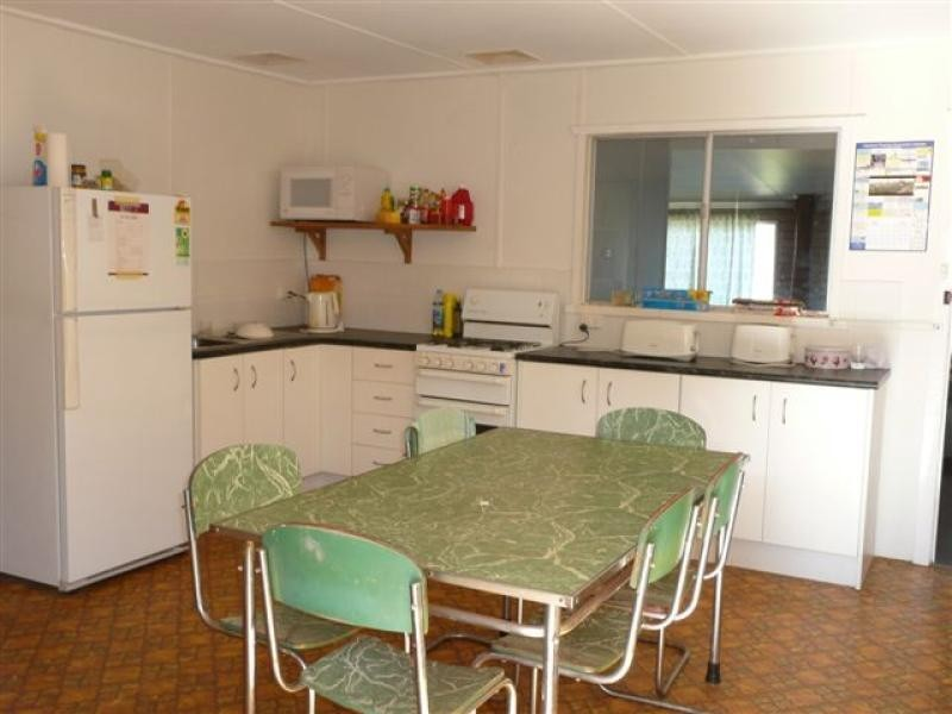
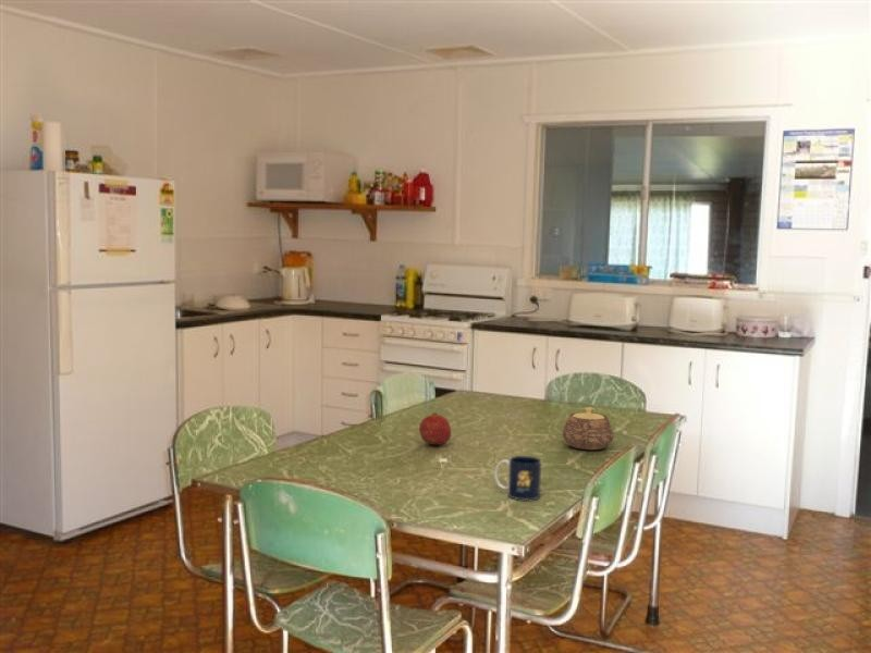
+ fruit (434, 429)
+ teapot (588, 426)
+ mug (517, 477)
